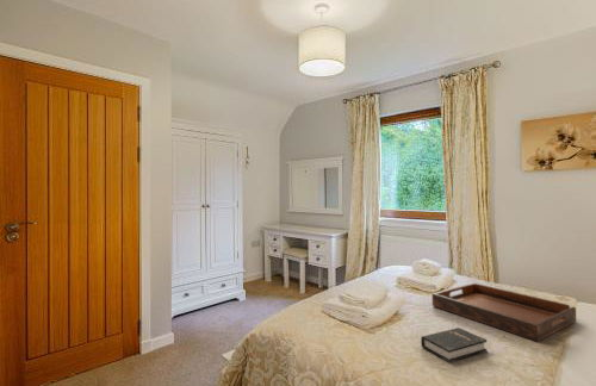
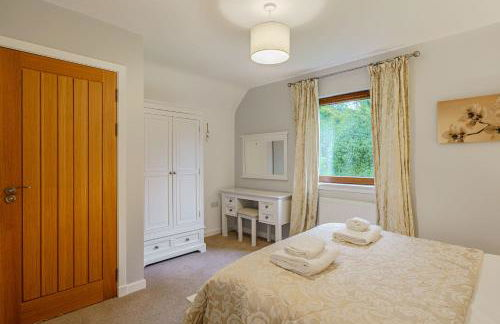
- serving tray (499, 306)
- hardback book (453, 343)
